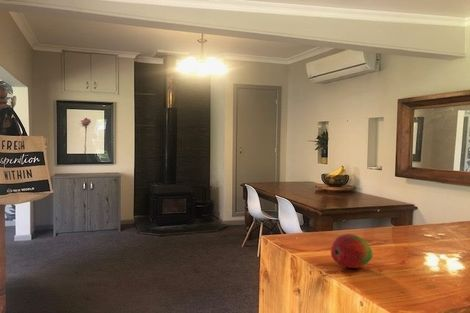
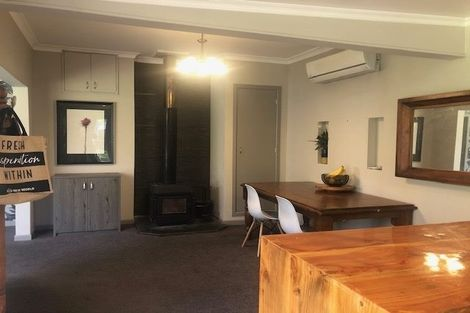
- fruit (351, 250)
